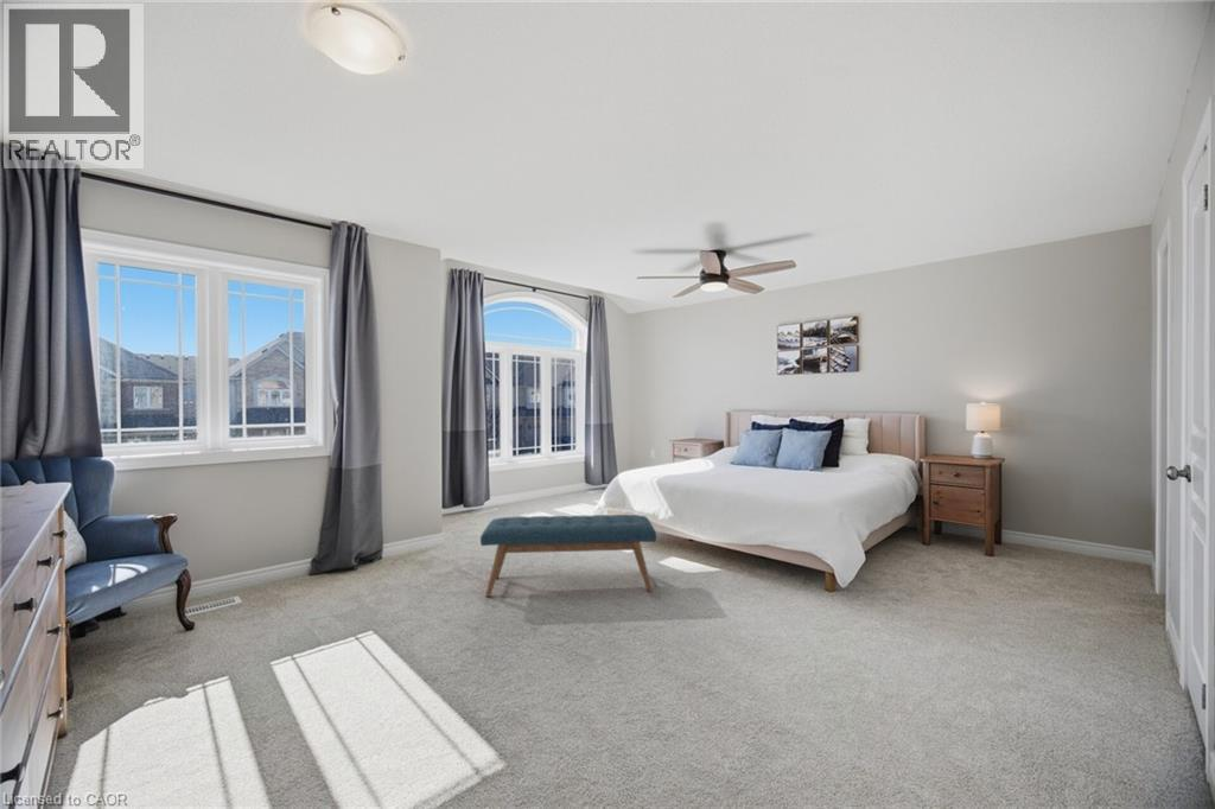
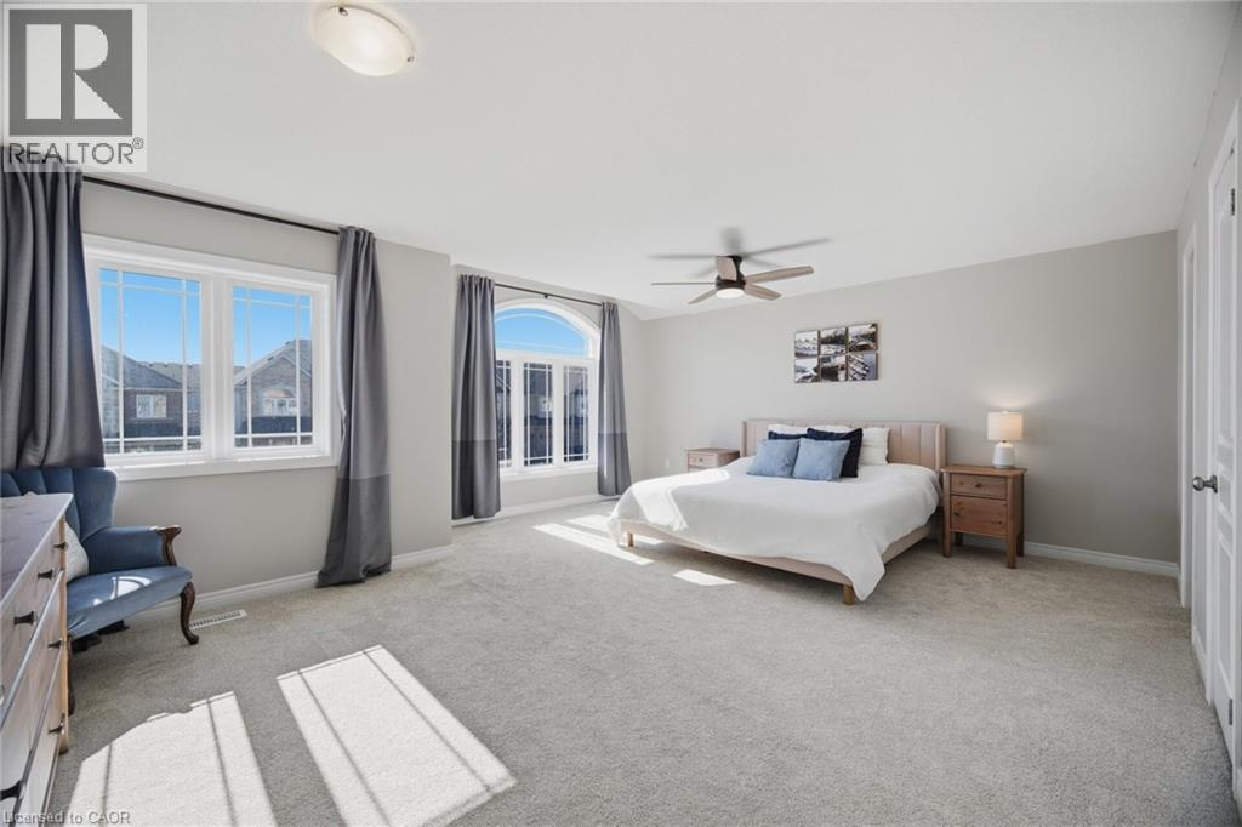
- bench (570, 550)
